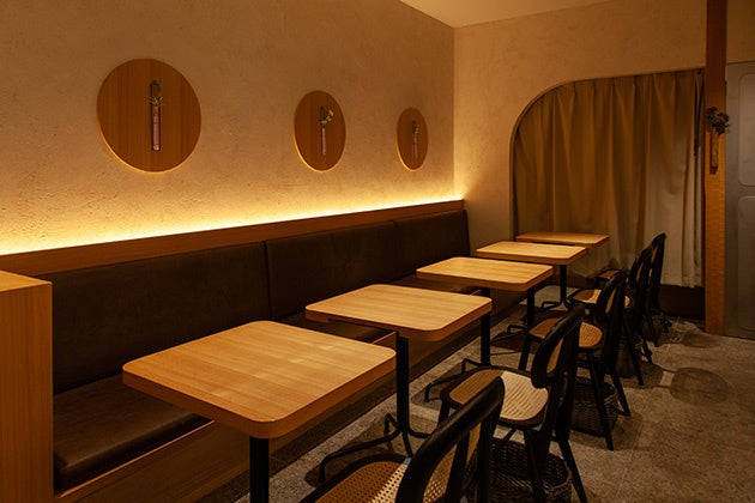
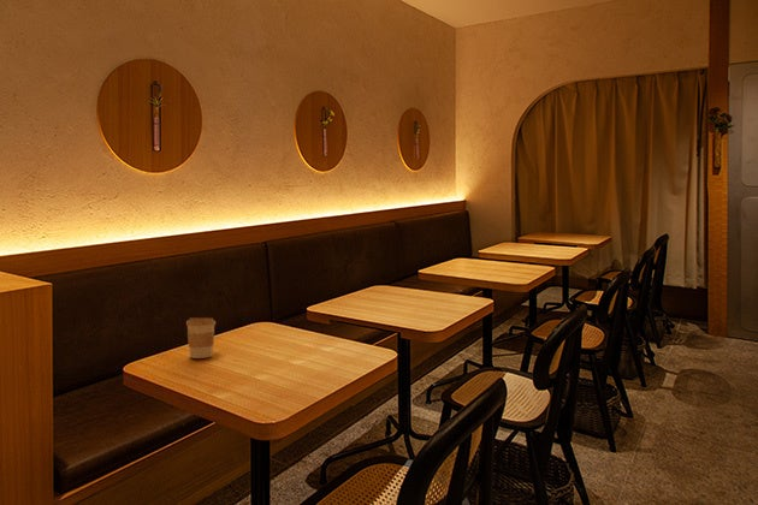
+ coffee cup (201, 335)
